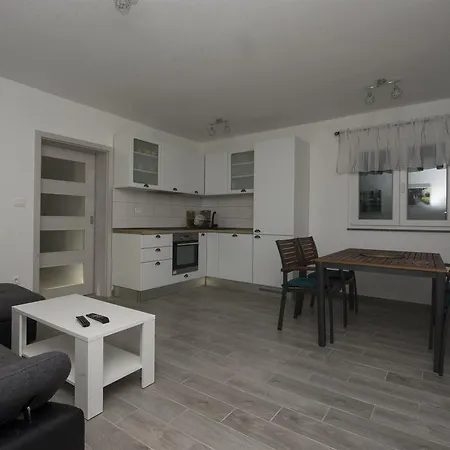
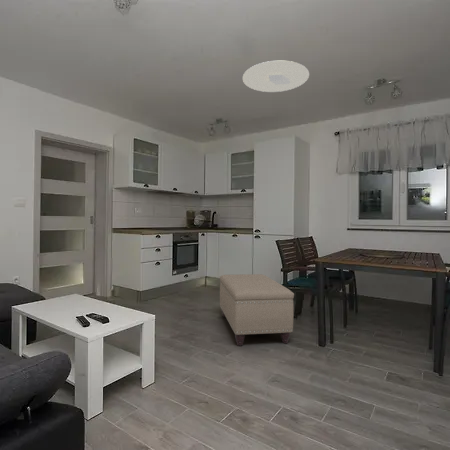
+ ceiling light (275, 74)
+ ottoman (251, 304)
